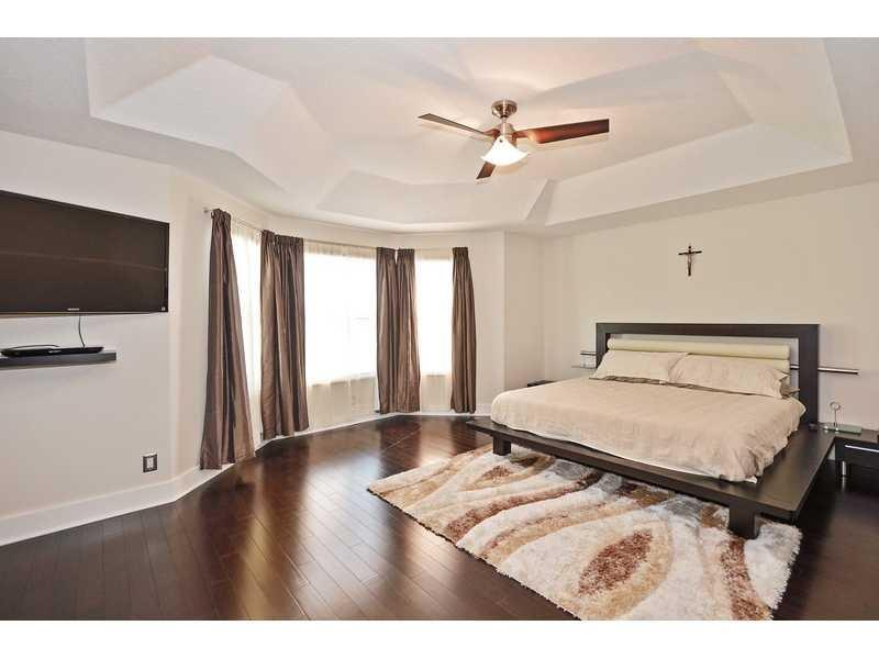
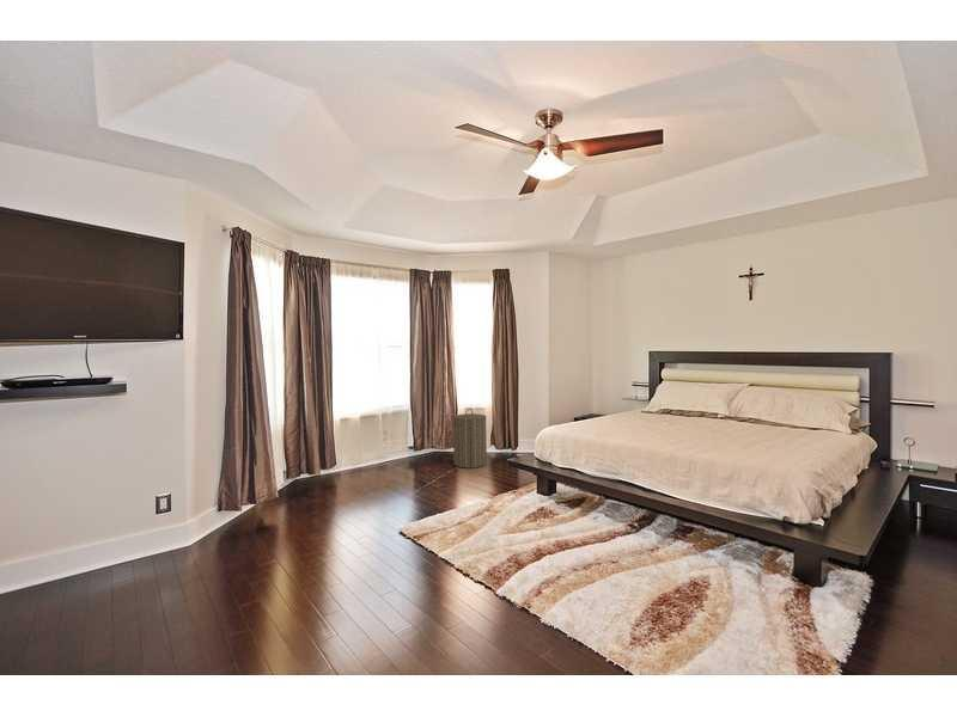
+ laundry hamper (469, 436)
